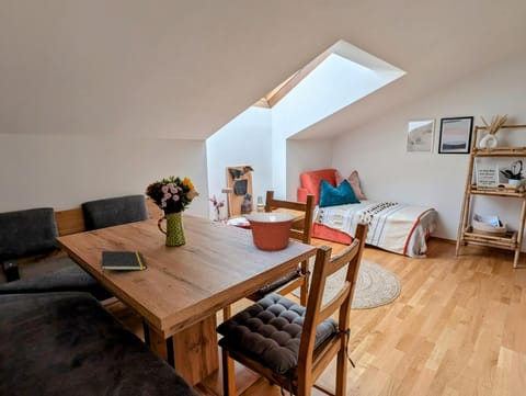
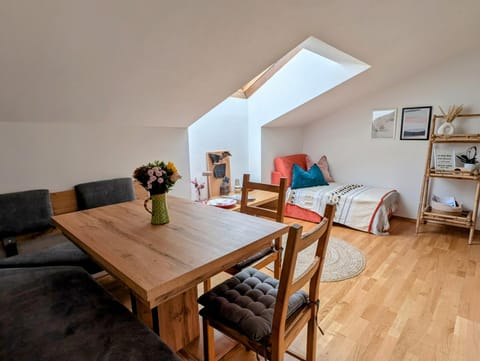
- notepad (123, 259)
- mixing bowl (271, 231)
